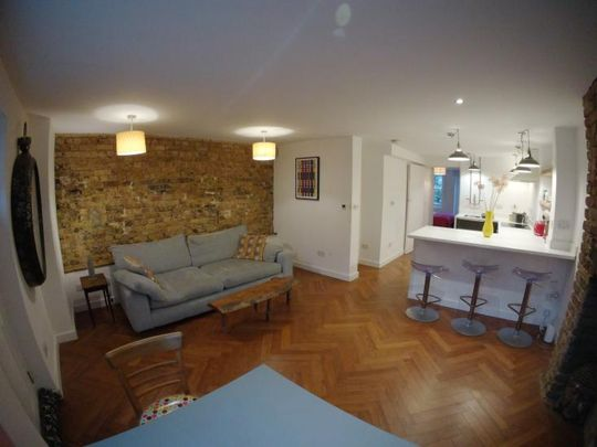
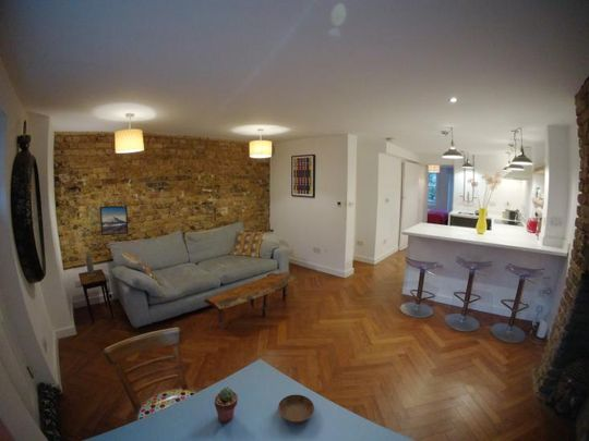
+ saucer (296, 409)
+ potted succulent (226, 403)
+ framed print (113, 220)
